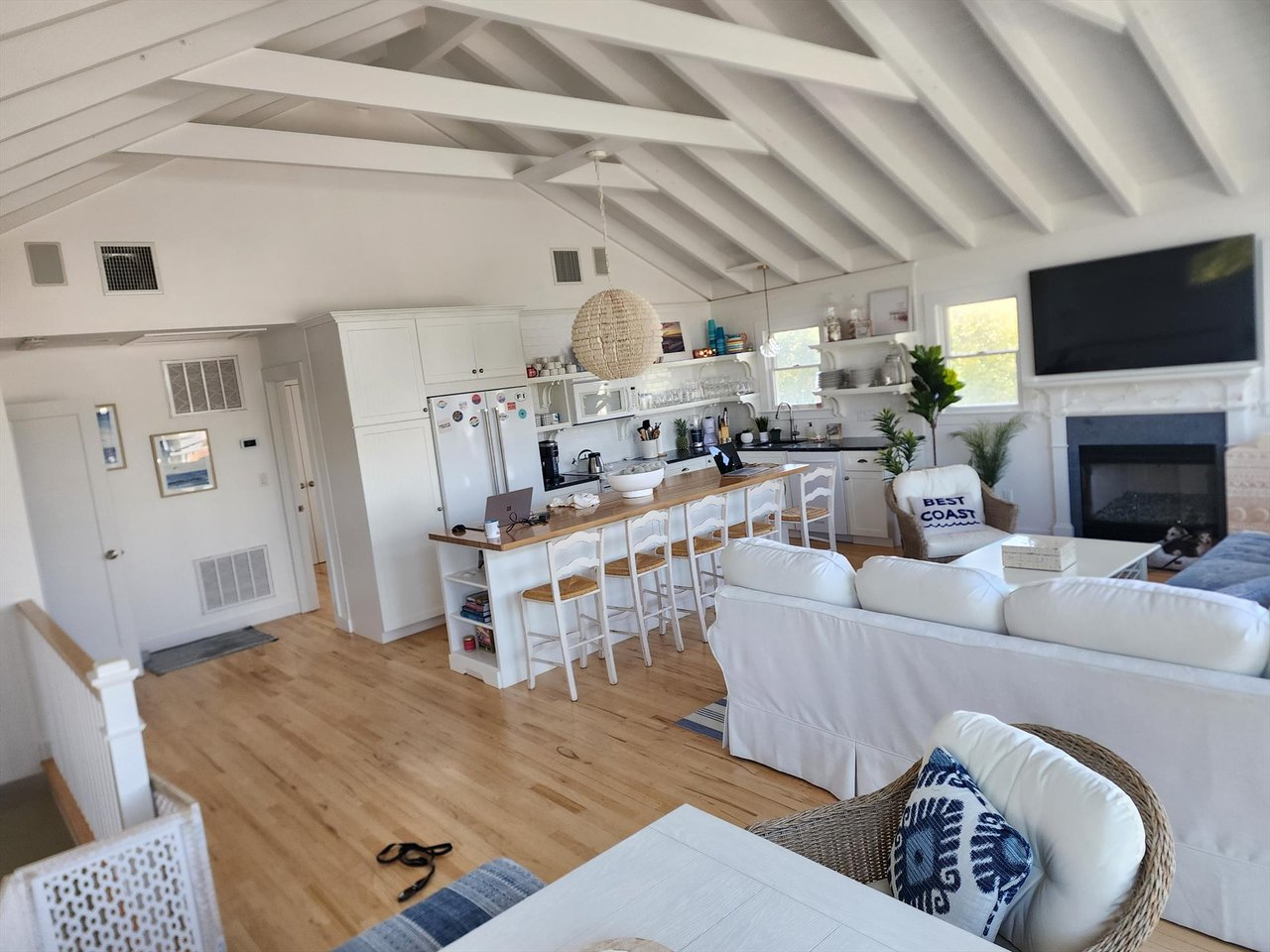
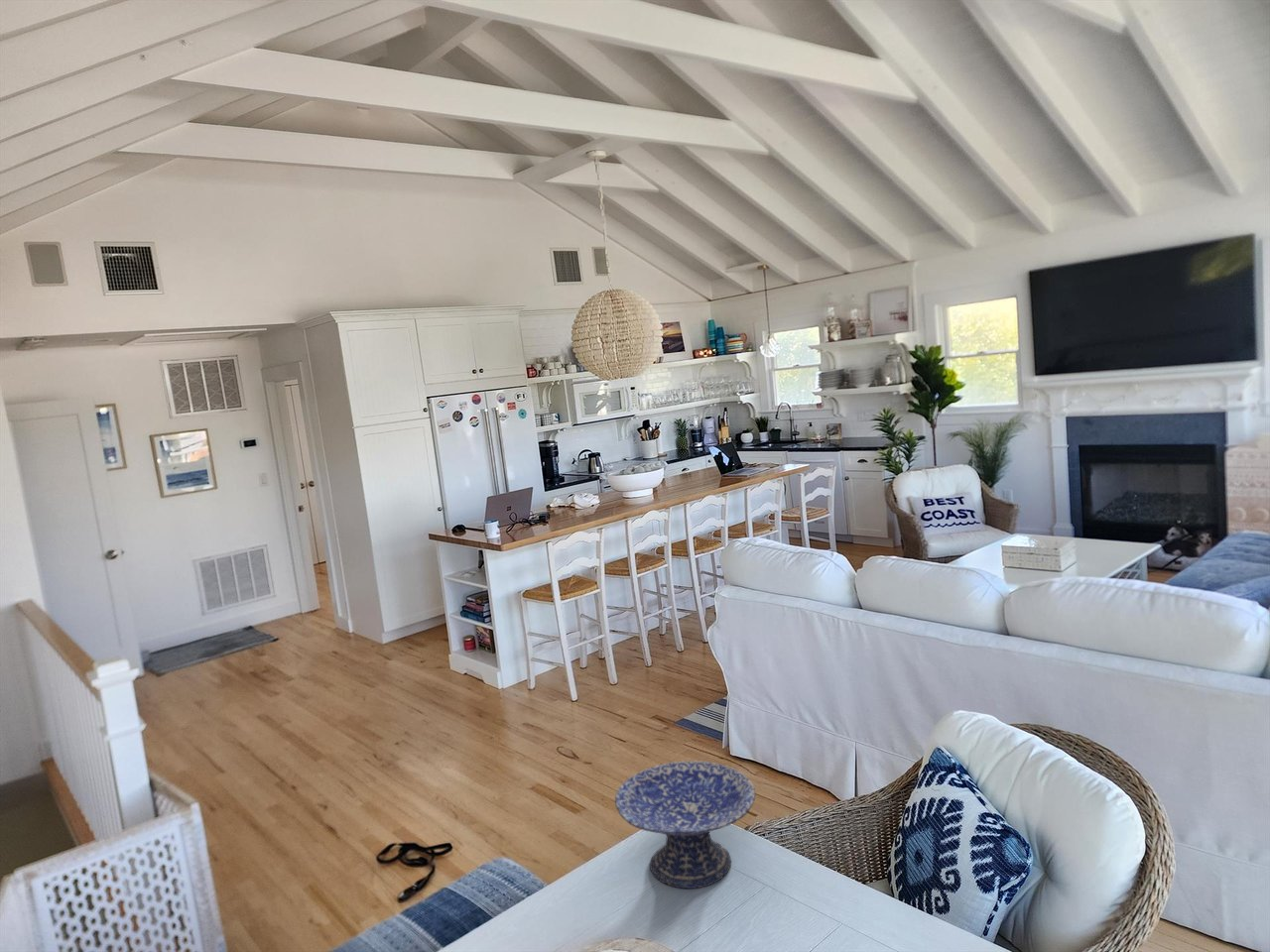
+ decorative bowl (688, 827)
